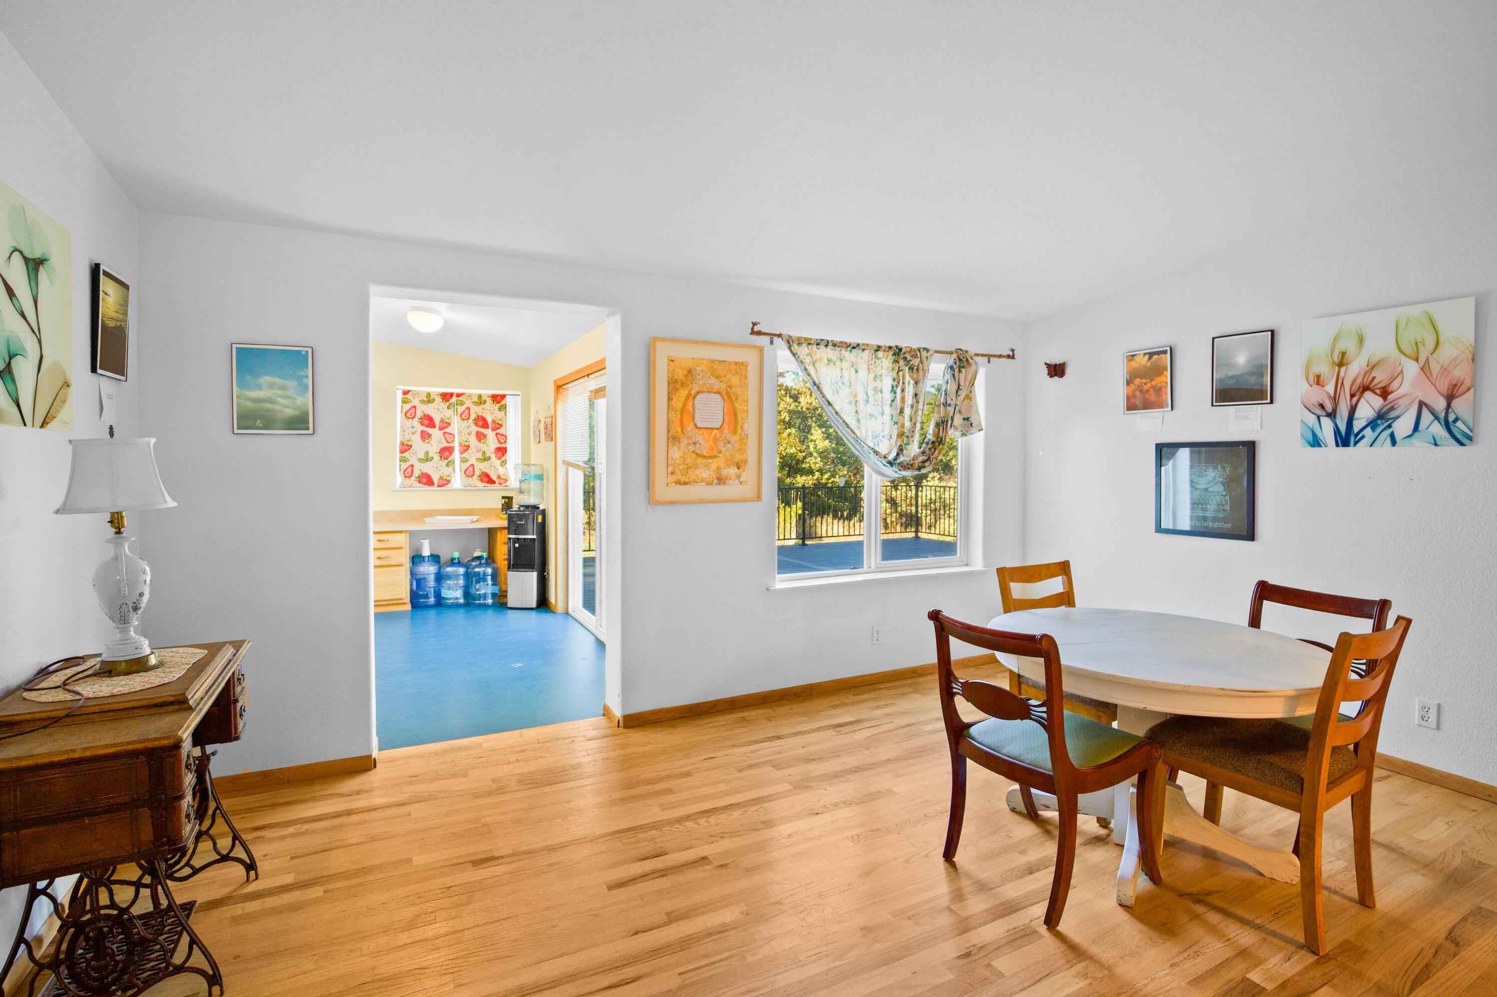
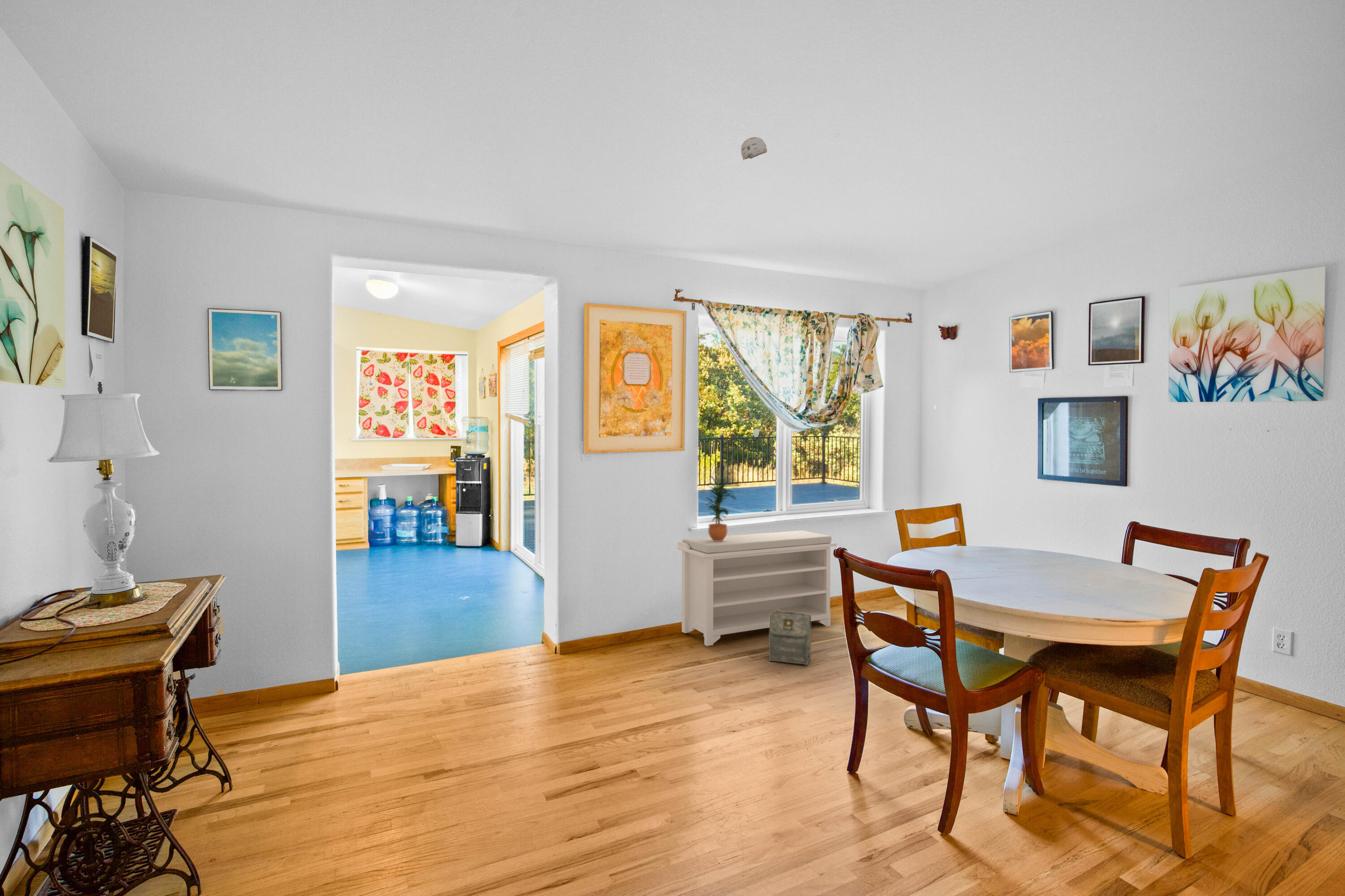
+ smoke detector (754, 150)
+ bag (790, 636)
+ potted plant (720, 508)
+ bench (758, 583)
